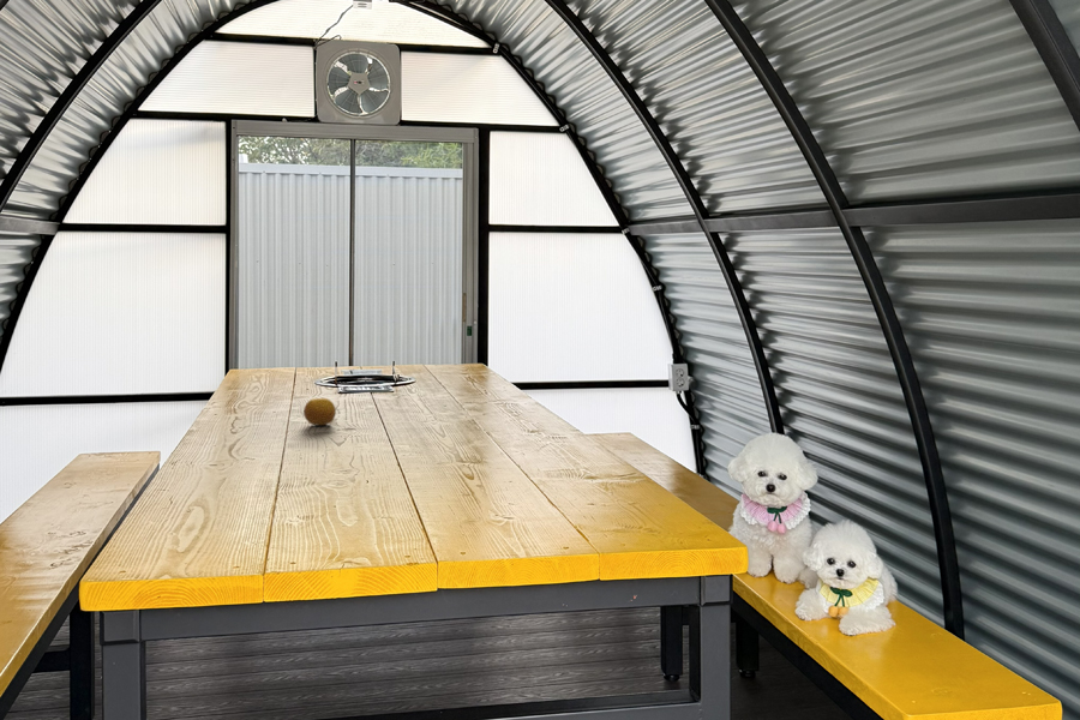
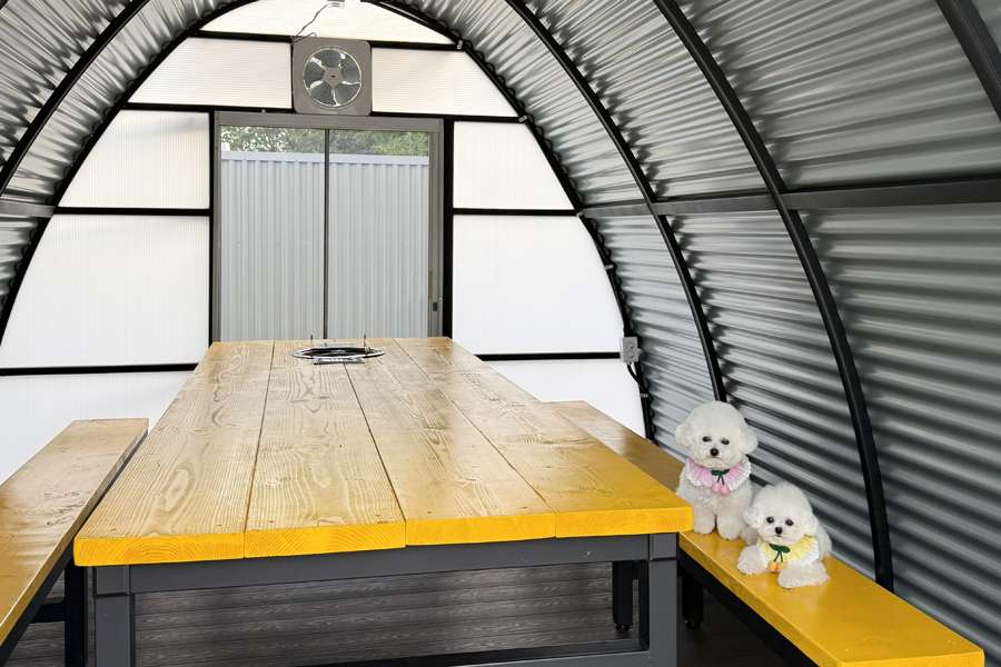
- fruit (319, 412)
